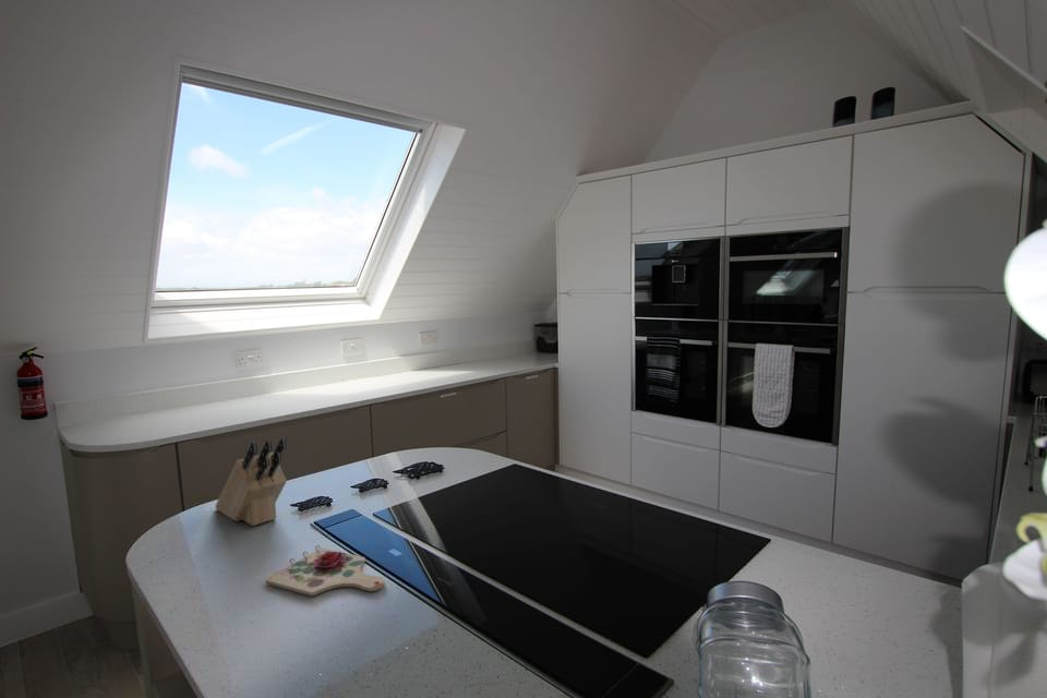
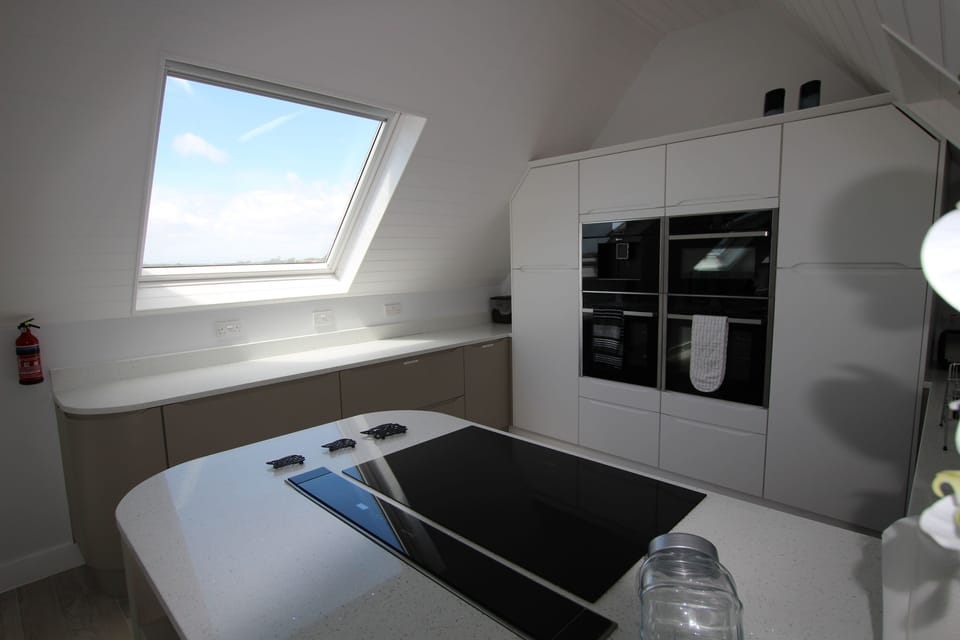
- knife block (251, 474)
- cutting board (336, 569)
